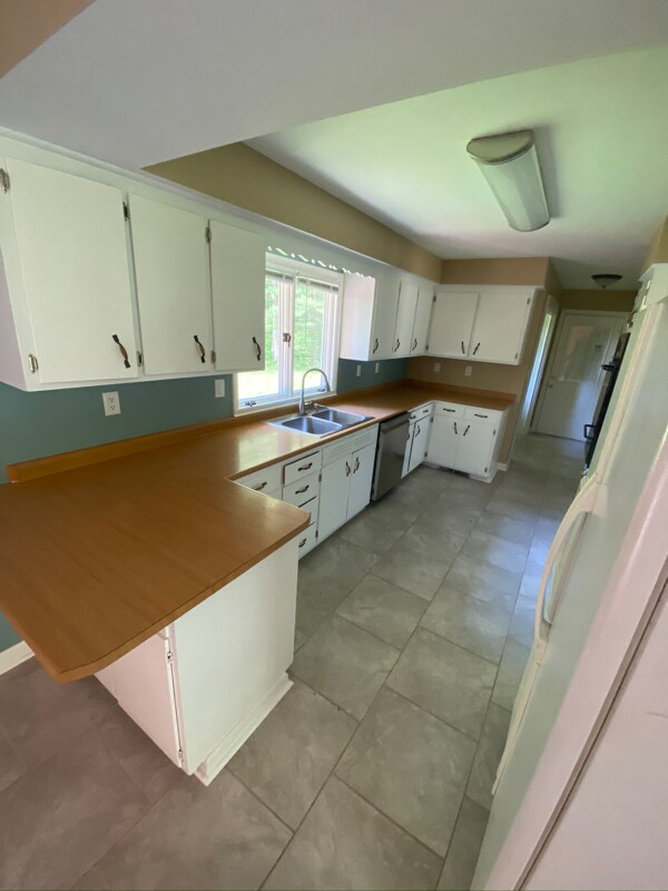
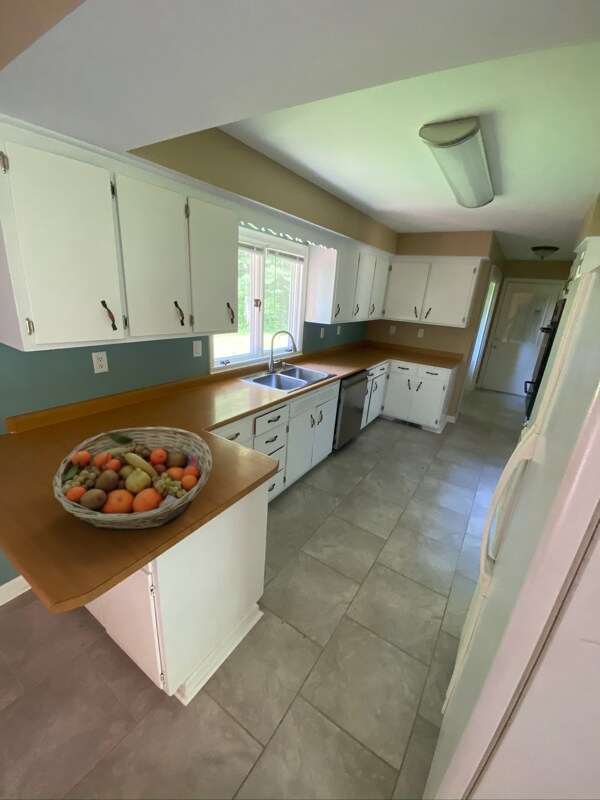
+ fruit basket (139, 475)
